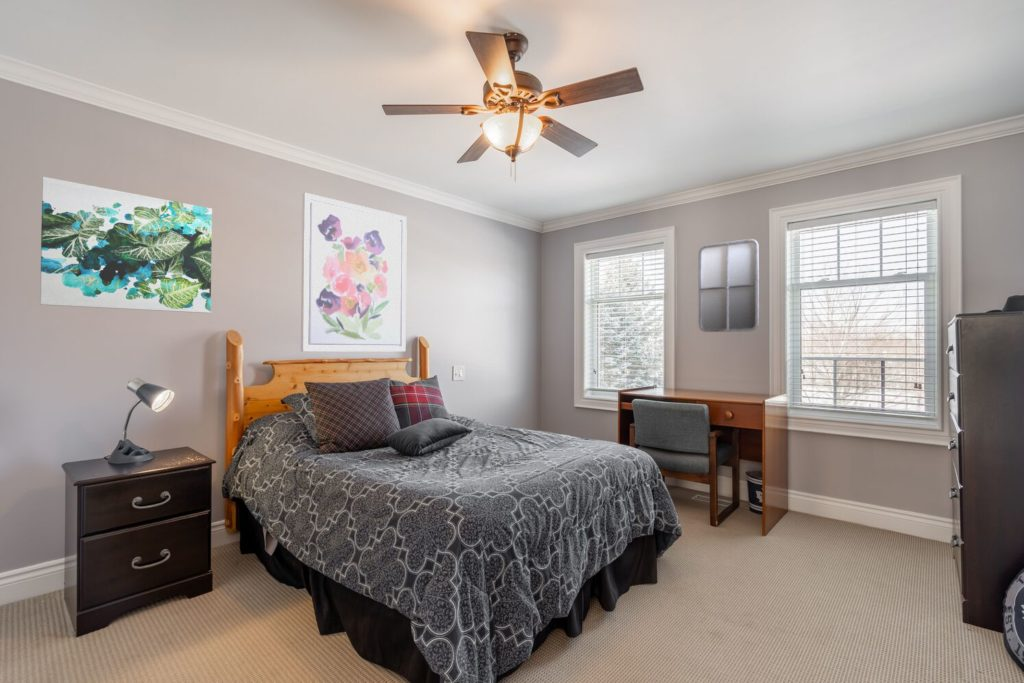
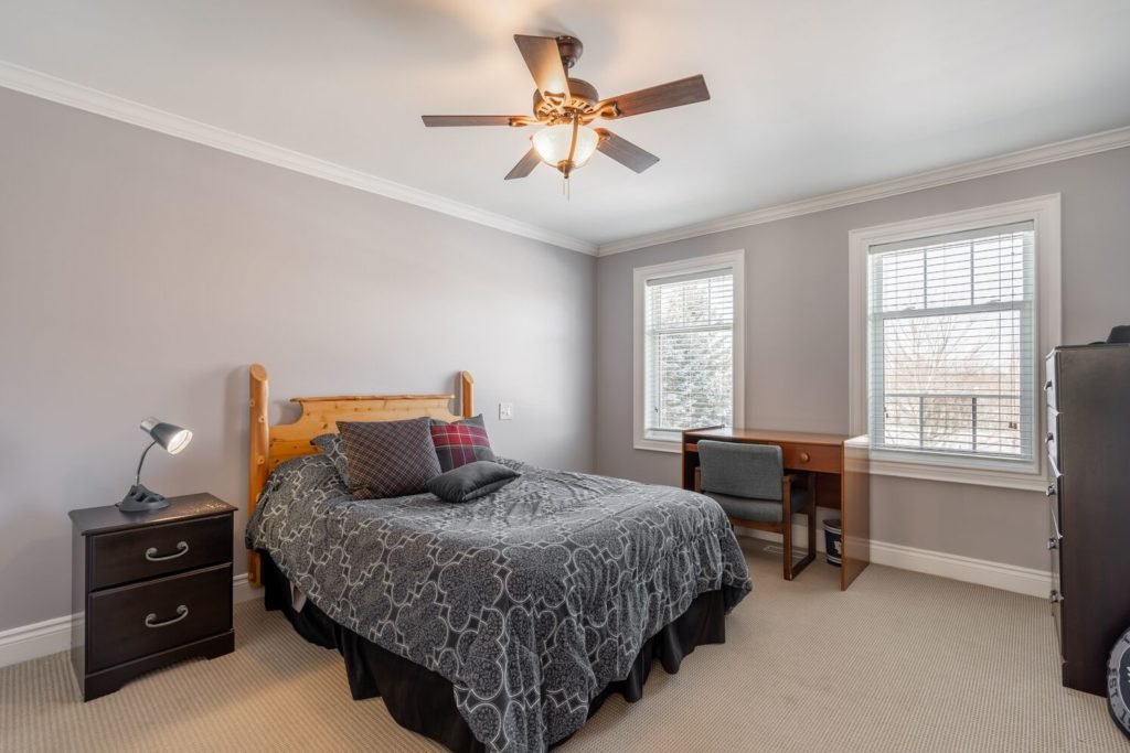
- wall art (134, 252)
- wall art (357, 278)
- home mirror (727, 287)
